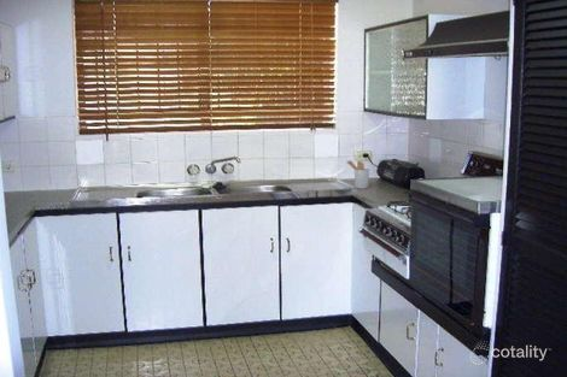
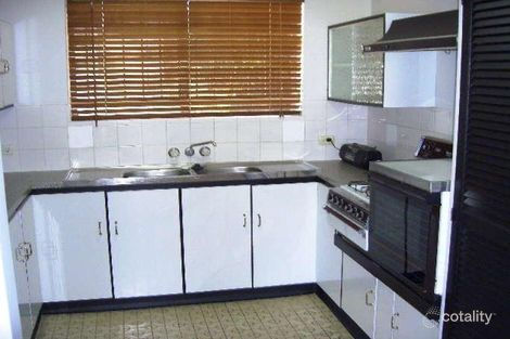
- utensil holder (357, 173)
